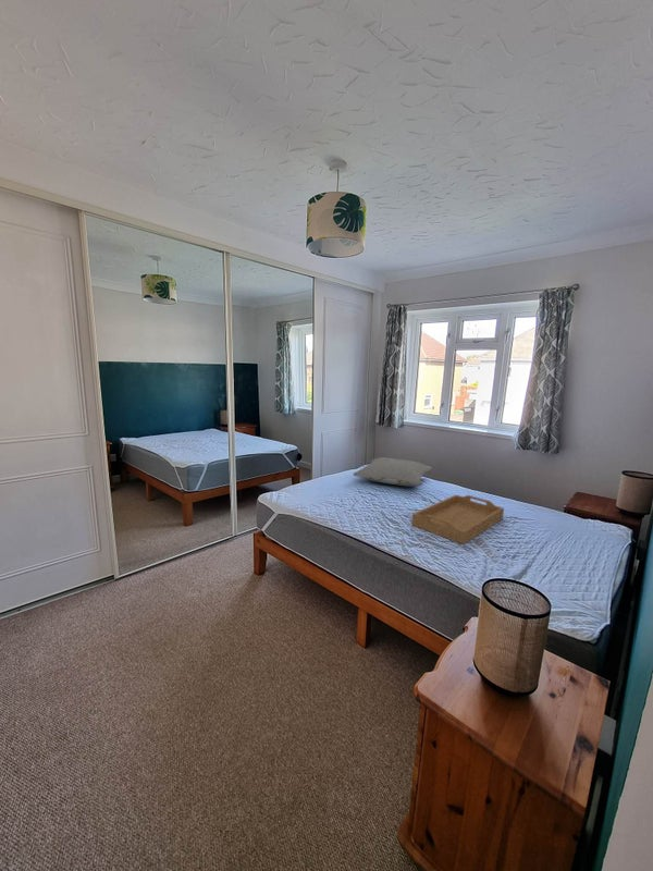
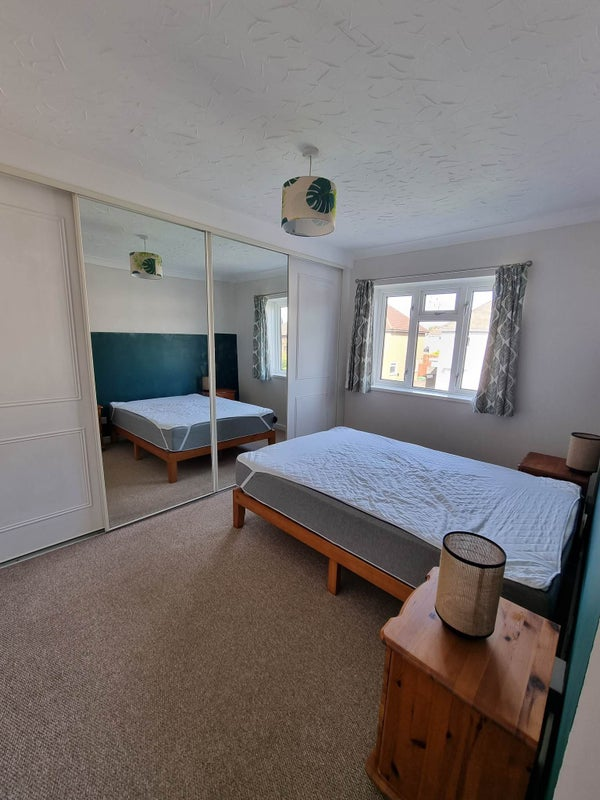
- serving tray (459, 514)
- pillow (394, 470)
